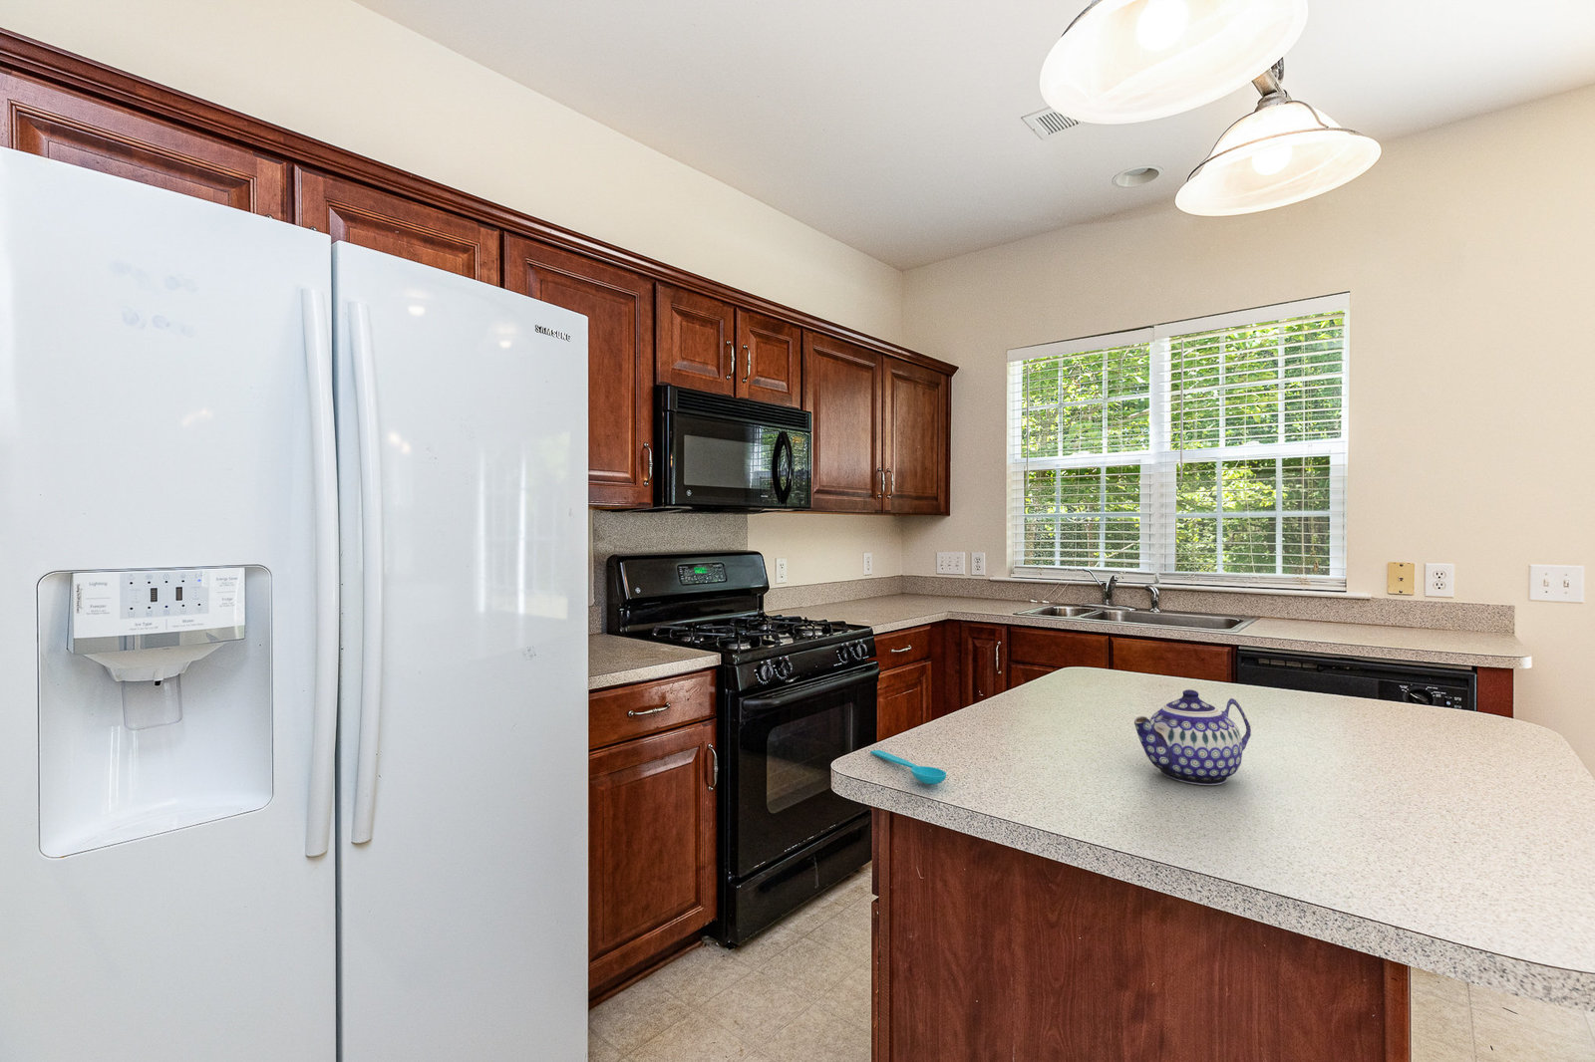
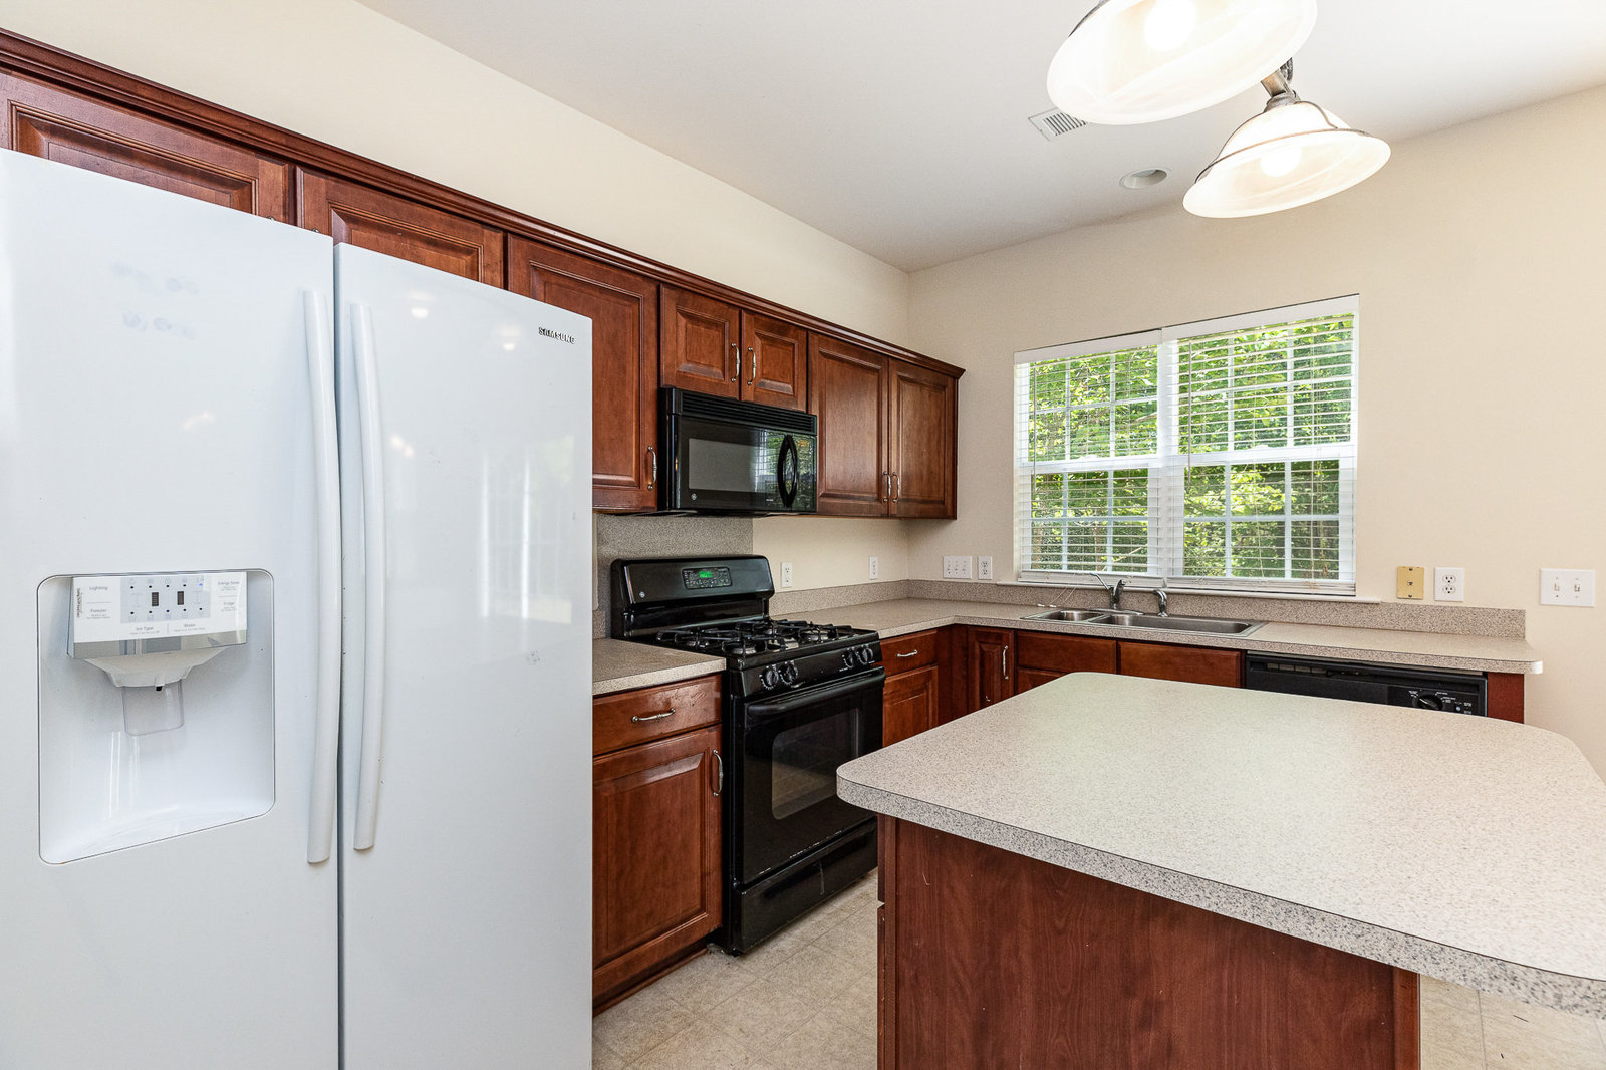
- teapot (1193, 732)
- spoon (905, 763)
